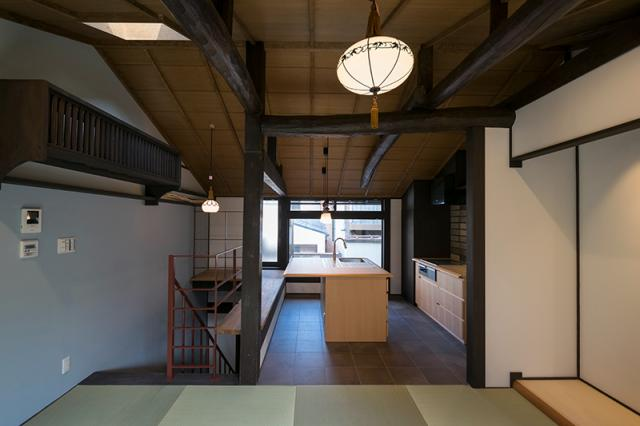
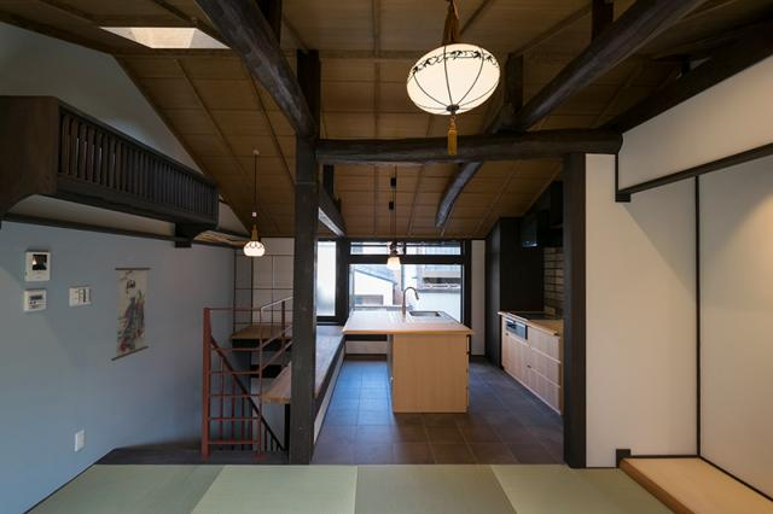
+ wall scroll (133, 304)
